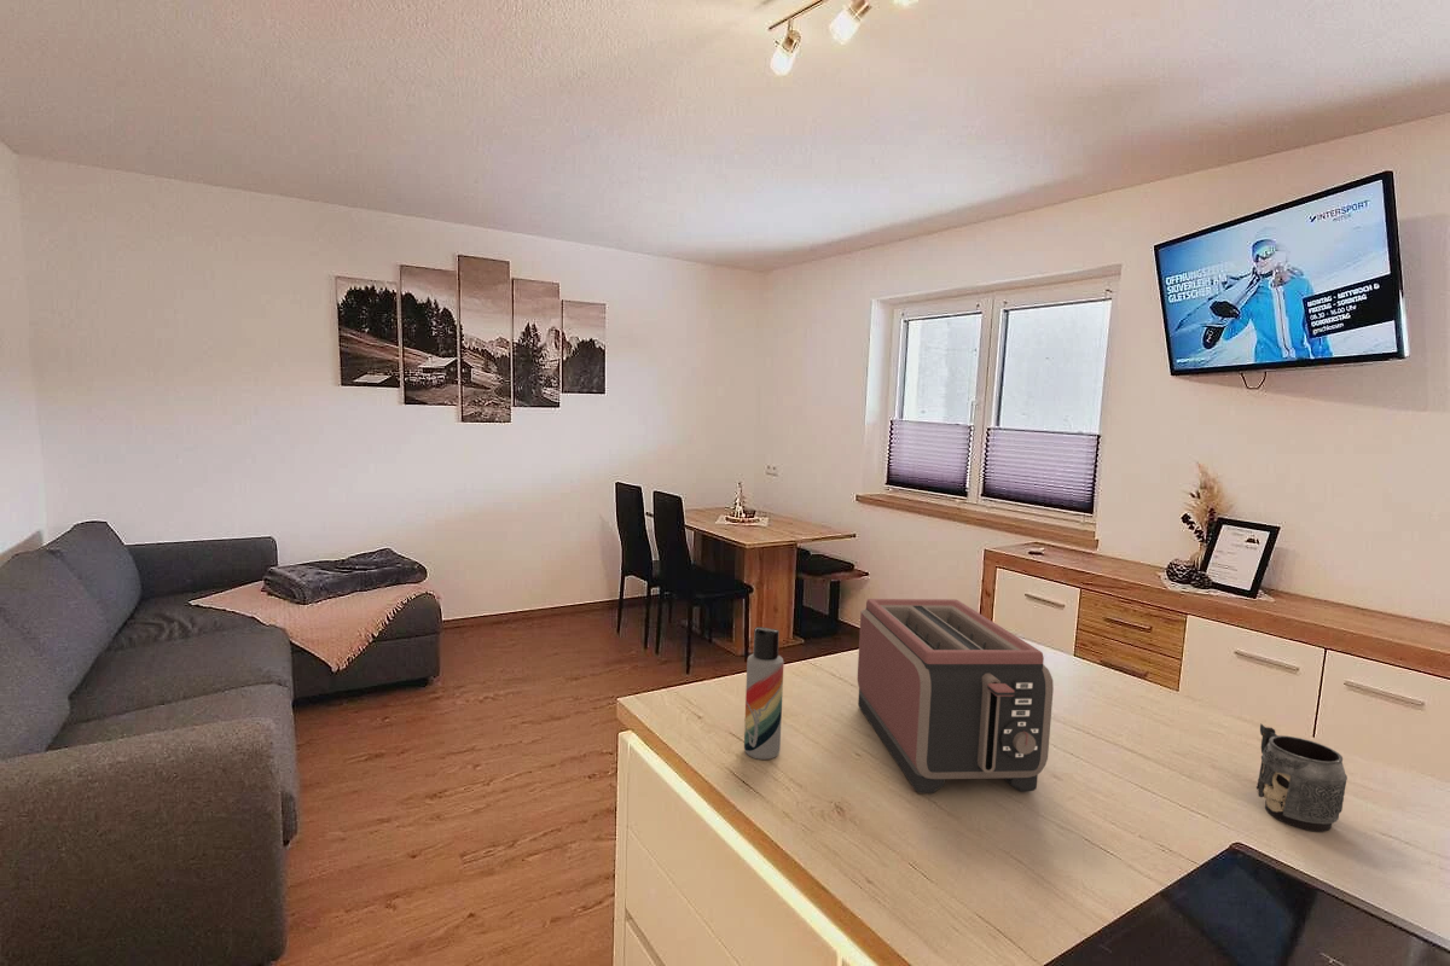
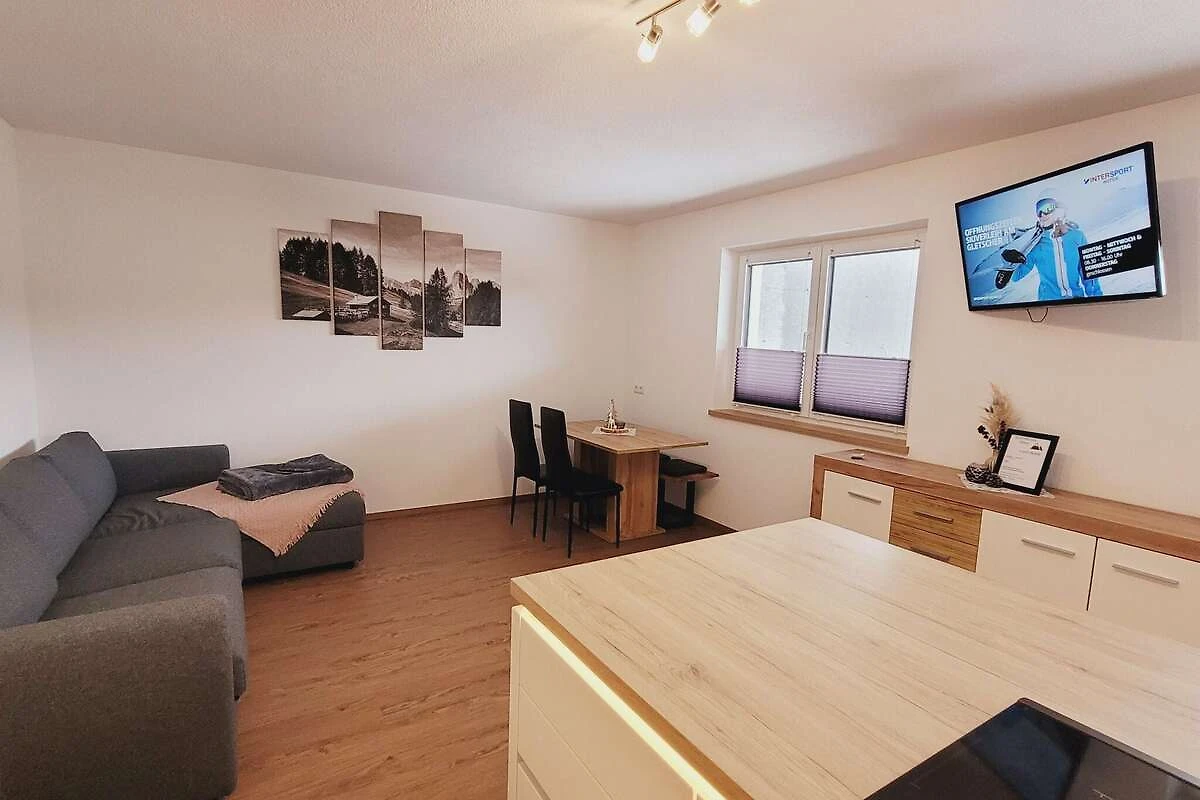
- lotion bottle (764, 689)
- mug (1288, 774)
- toaster (945, 688)
